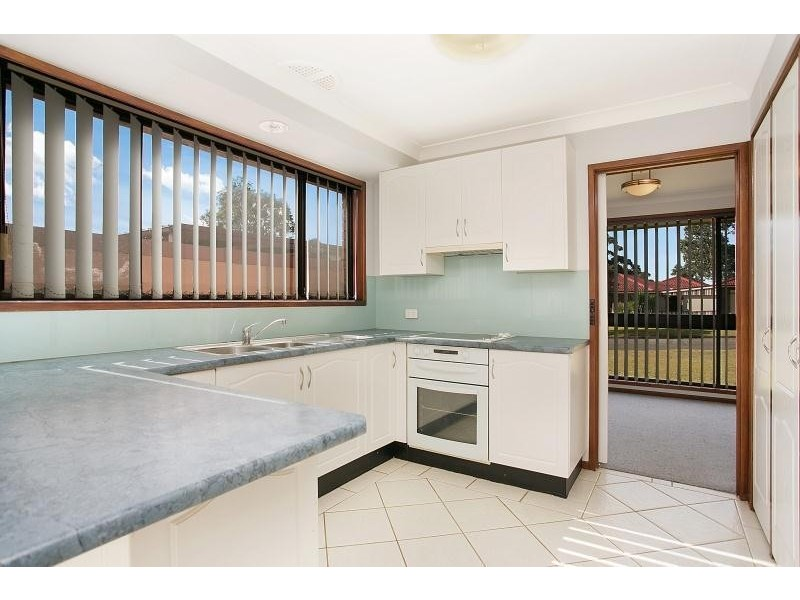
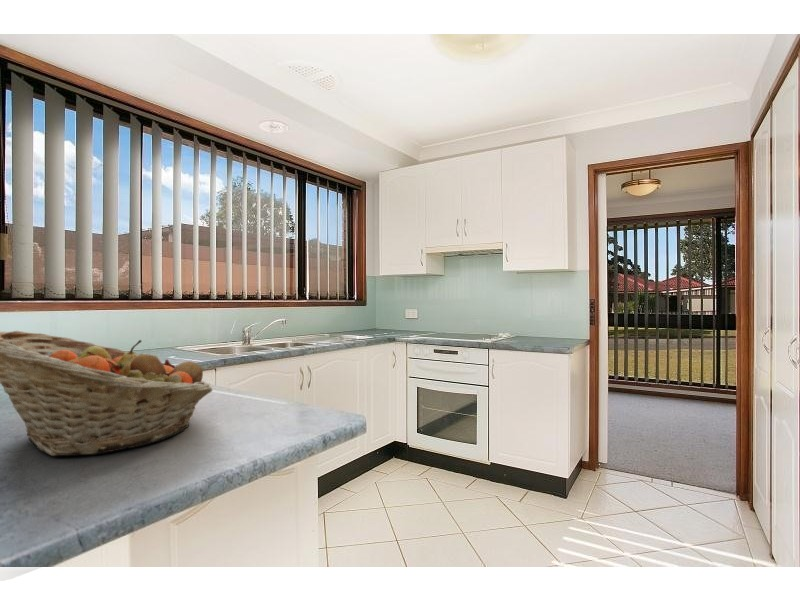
+ fruit basket (104, 379)
